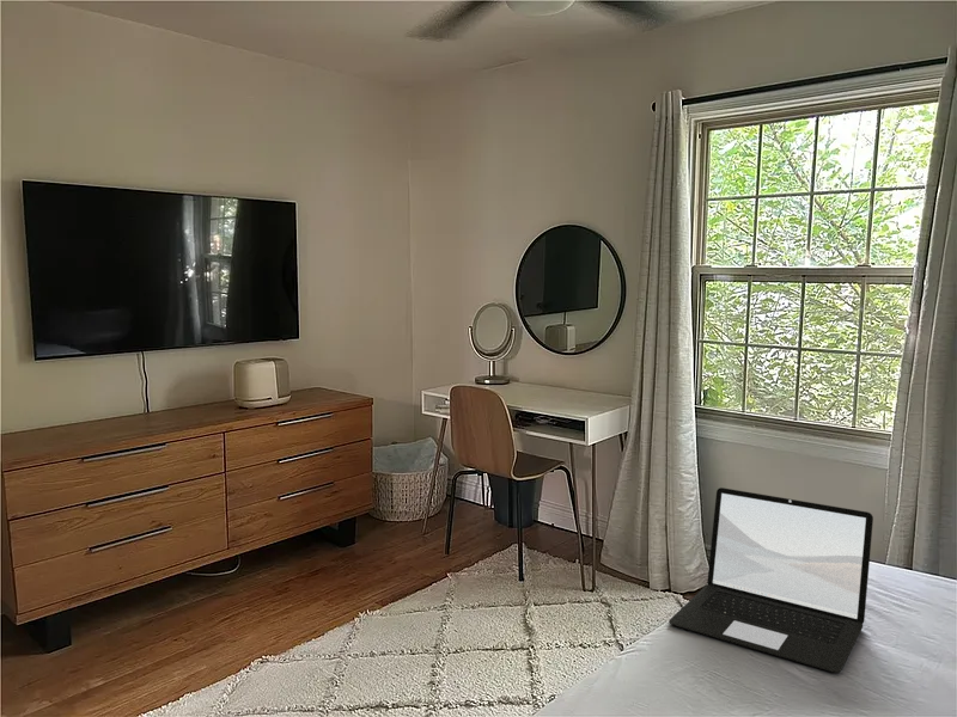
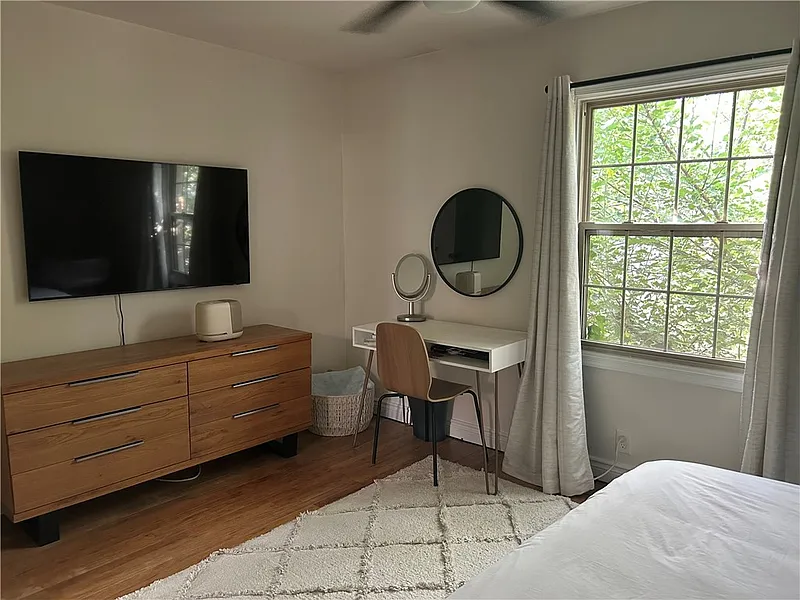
- laptop (770, 569)
